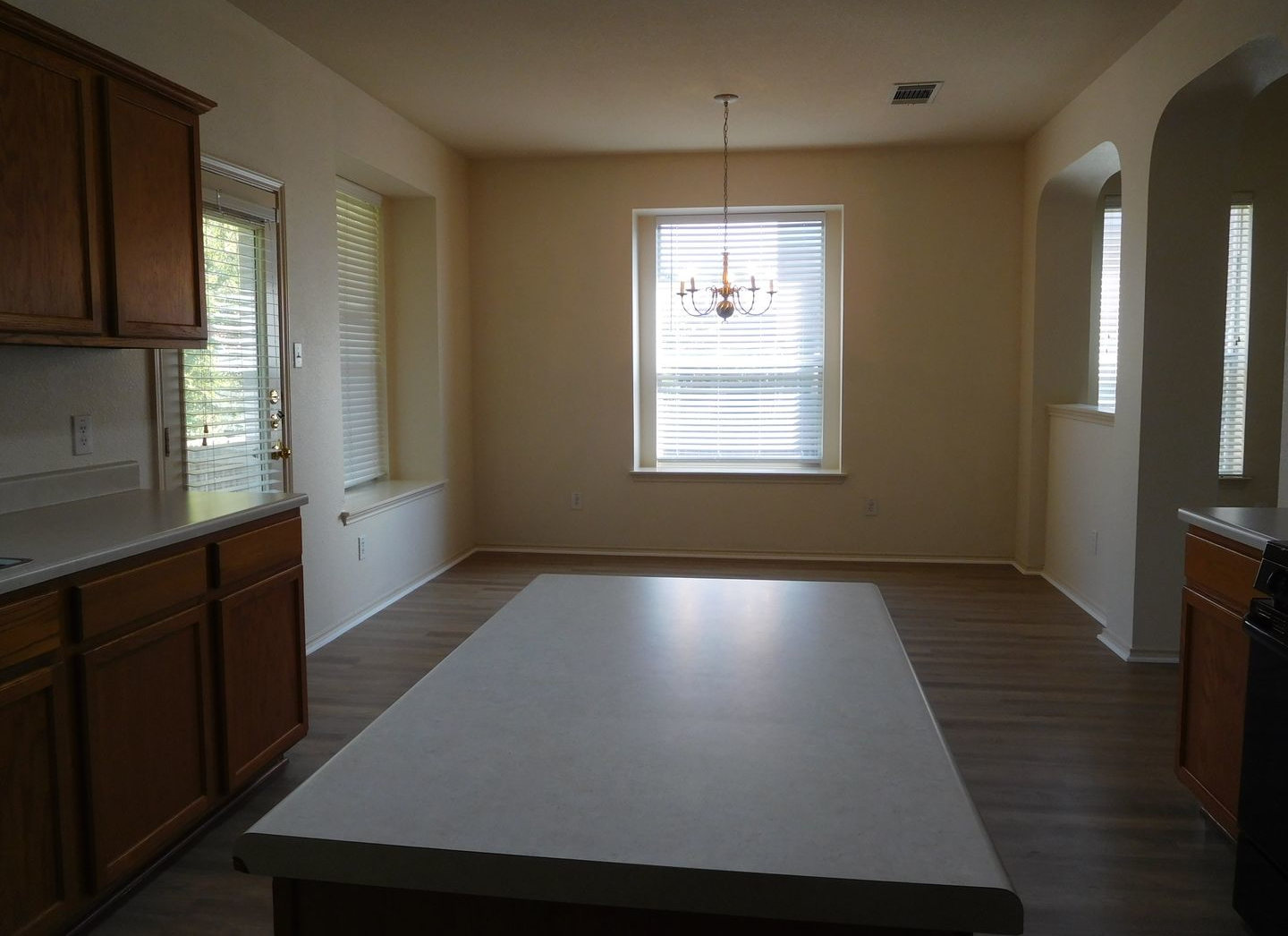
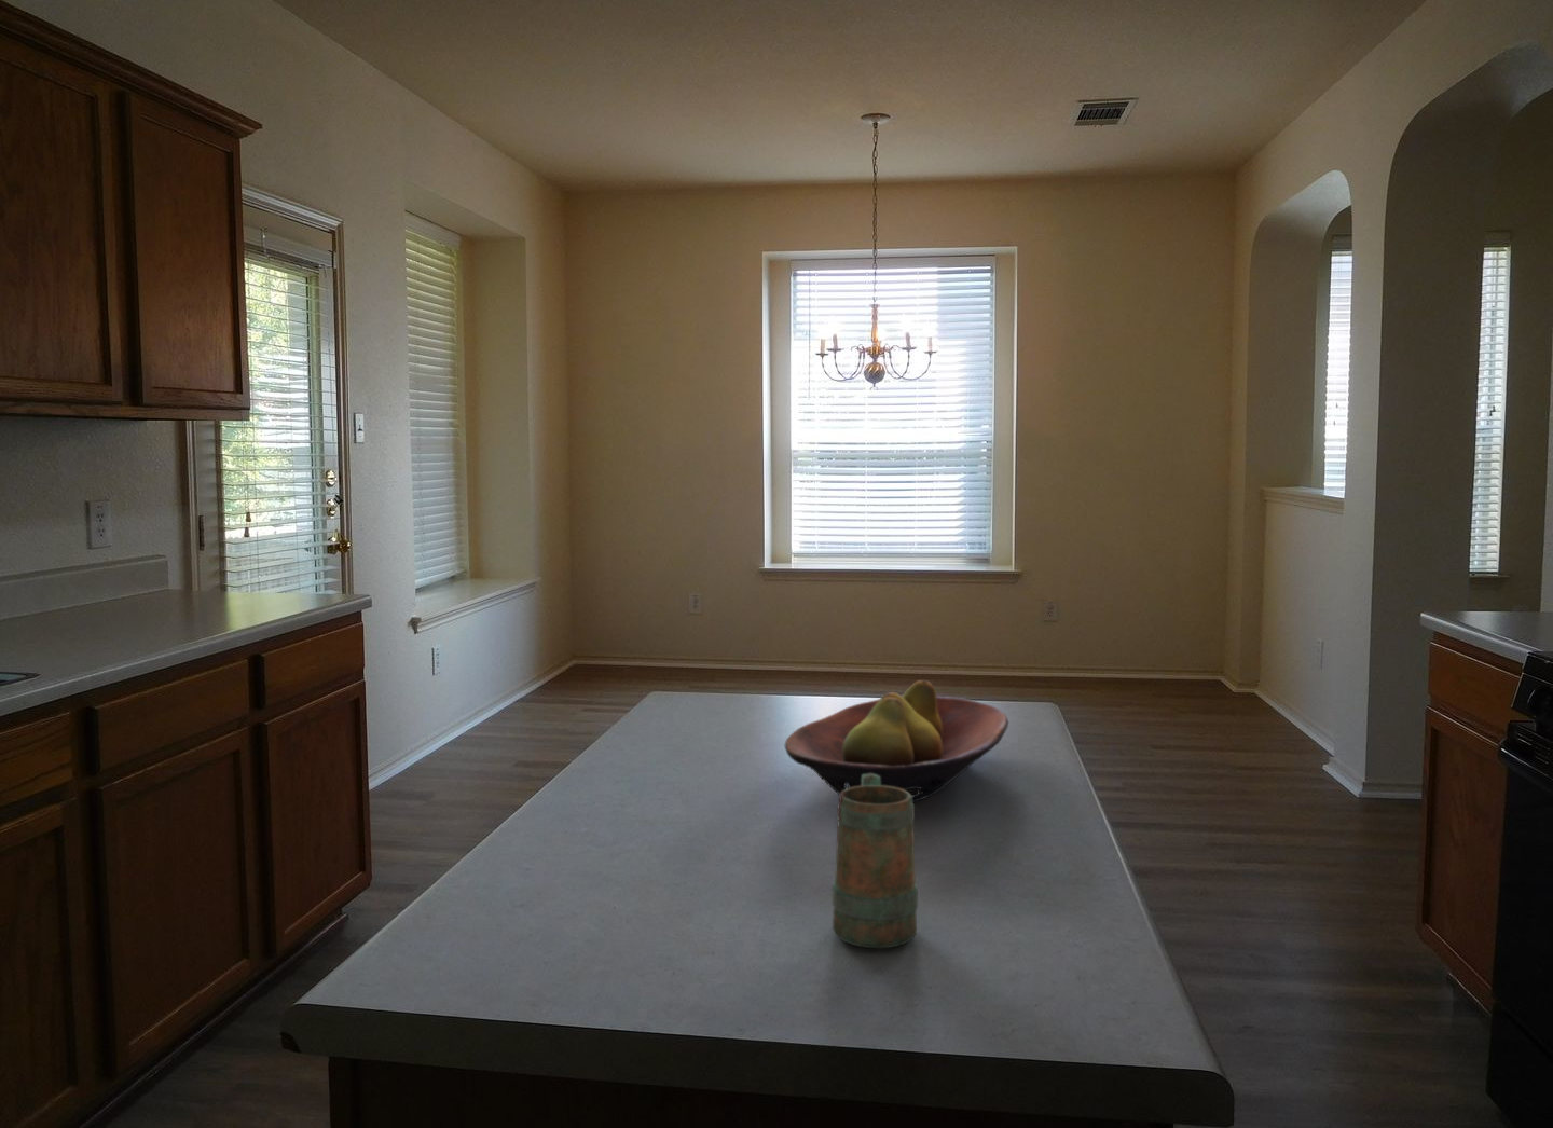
+ mug (873, 856)
+ fruit bowl (901, 733)
